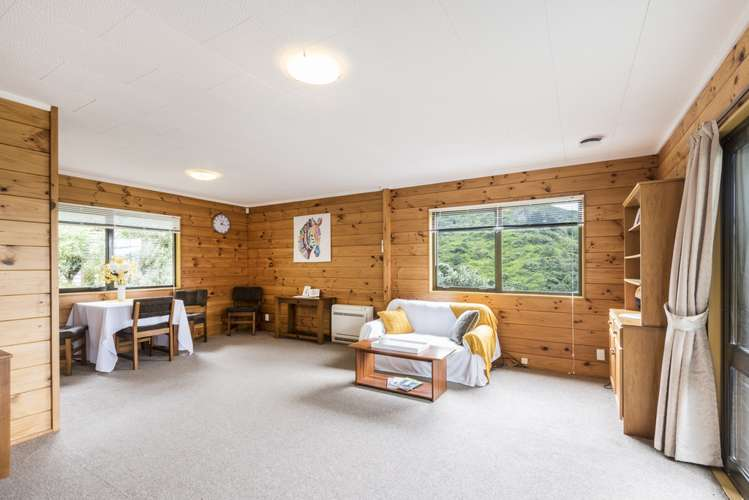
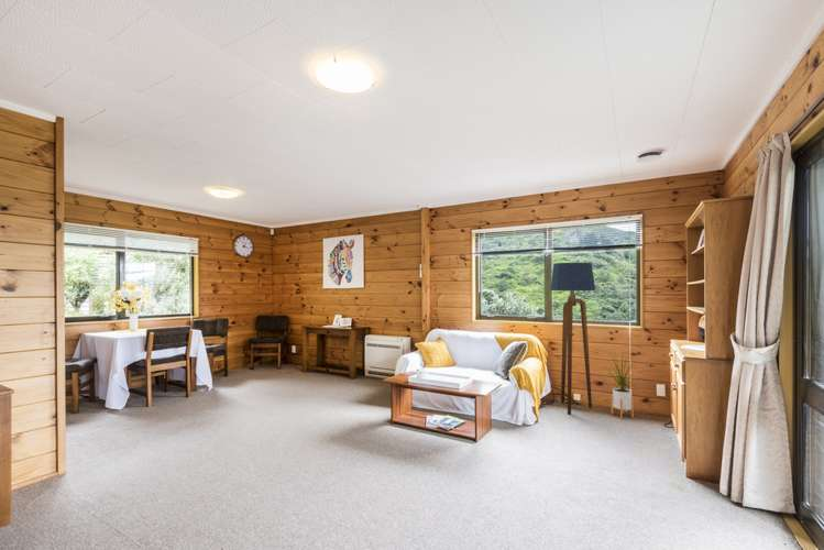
+ floor lamp (571, 336)
+ house plant (623, 382)
